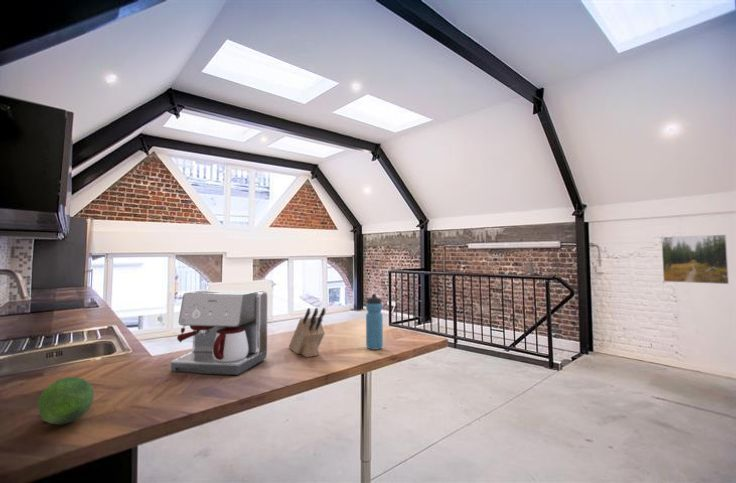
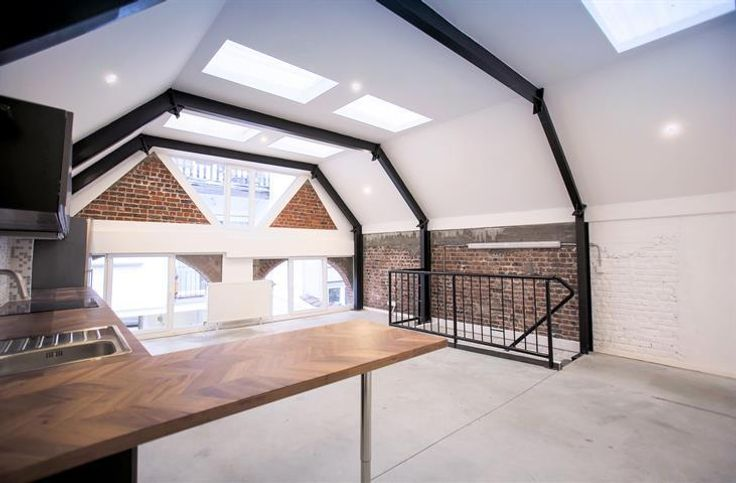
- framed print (693, 259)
- knife block (307, 328)
- coffee maker (222, 327)
- fruit (67, 397)
- water bottle (374, 320)
